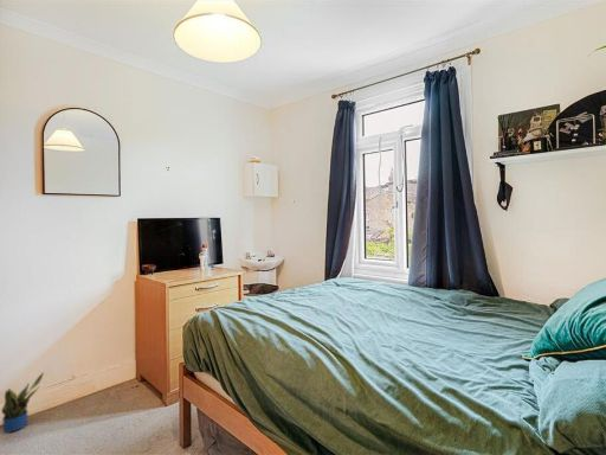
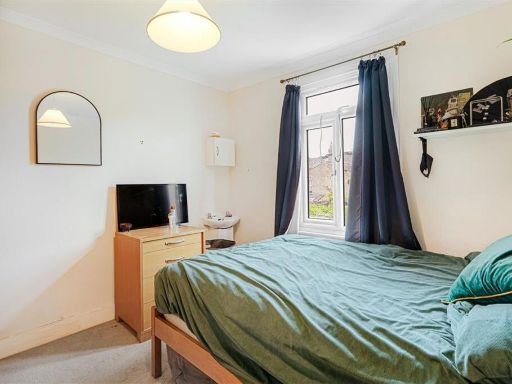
- potted plant (22, 399)
